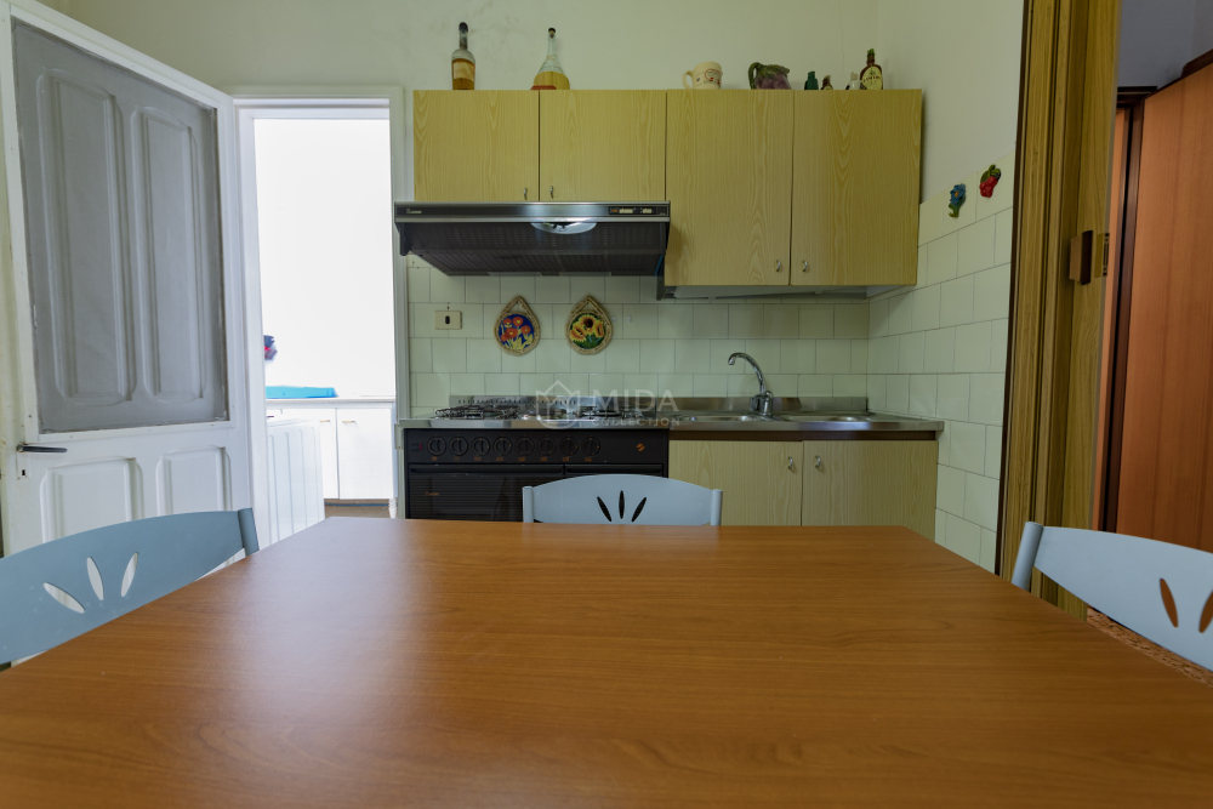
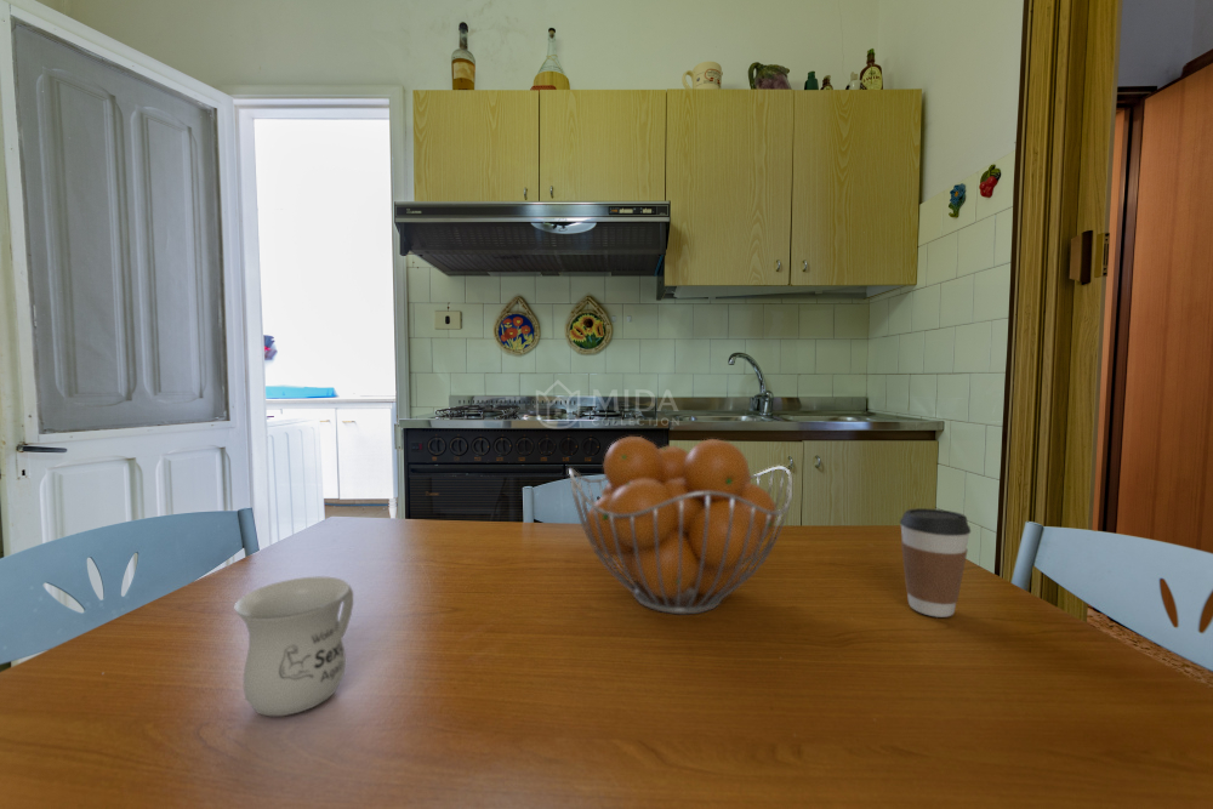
+ mug (309, 637)
+ coffee cup (933, 560)
+ fruit basket (678, 515)
